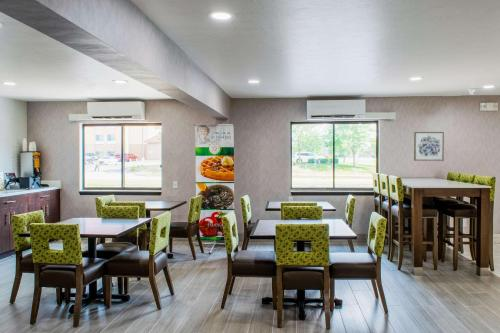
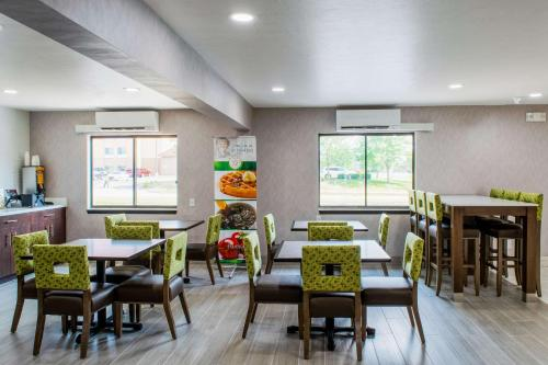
- wall art (428, 146)
